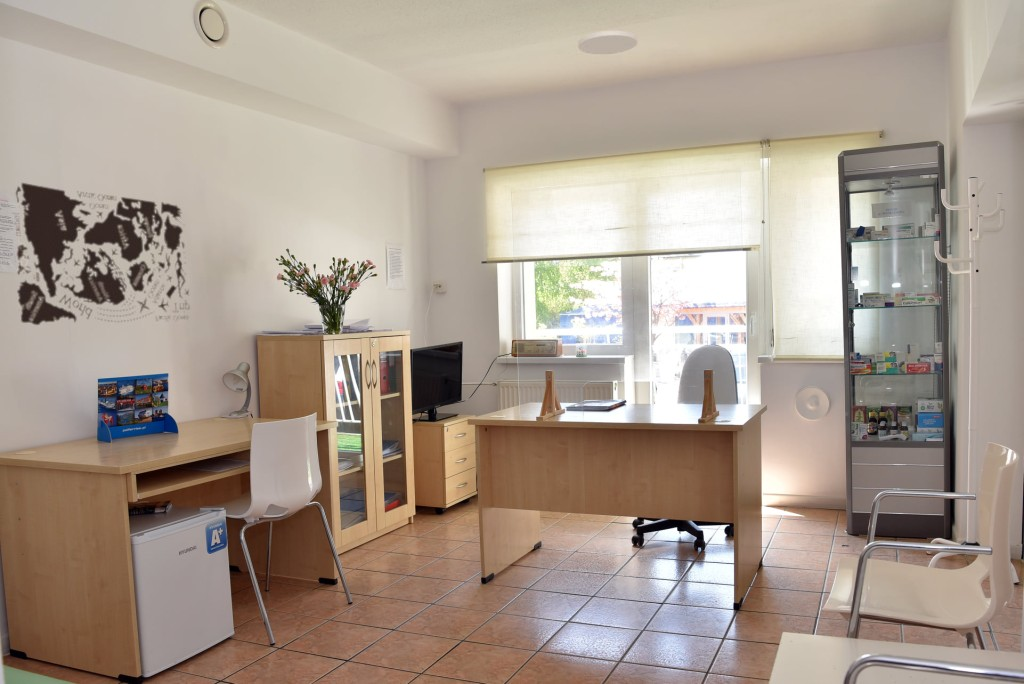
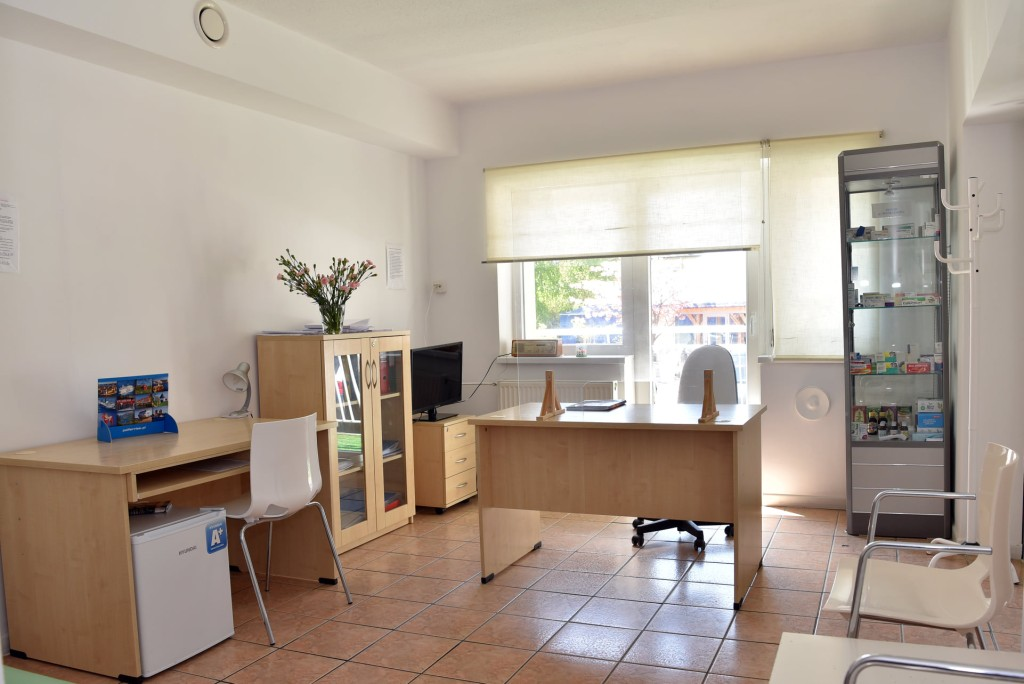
- map (110, 258)
- ceiling light (607, 42)
